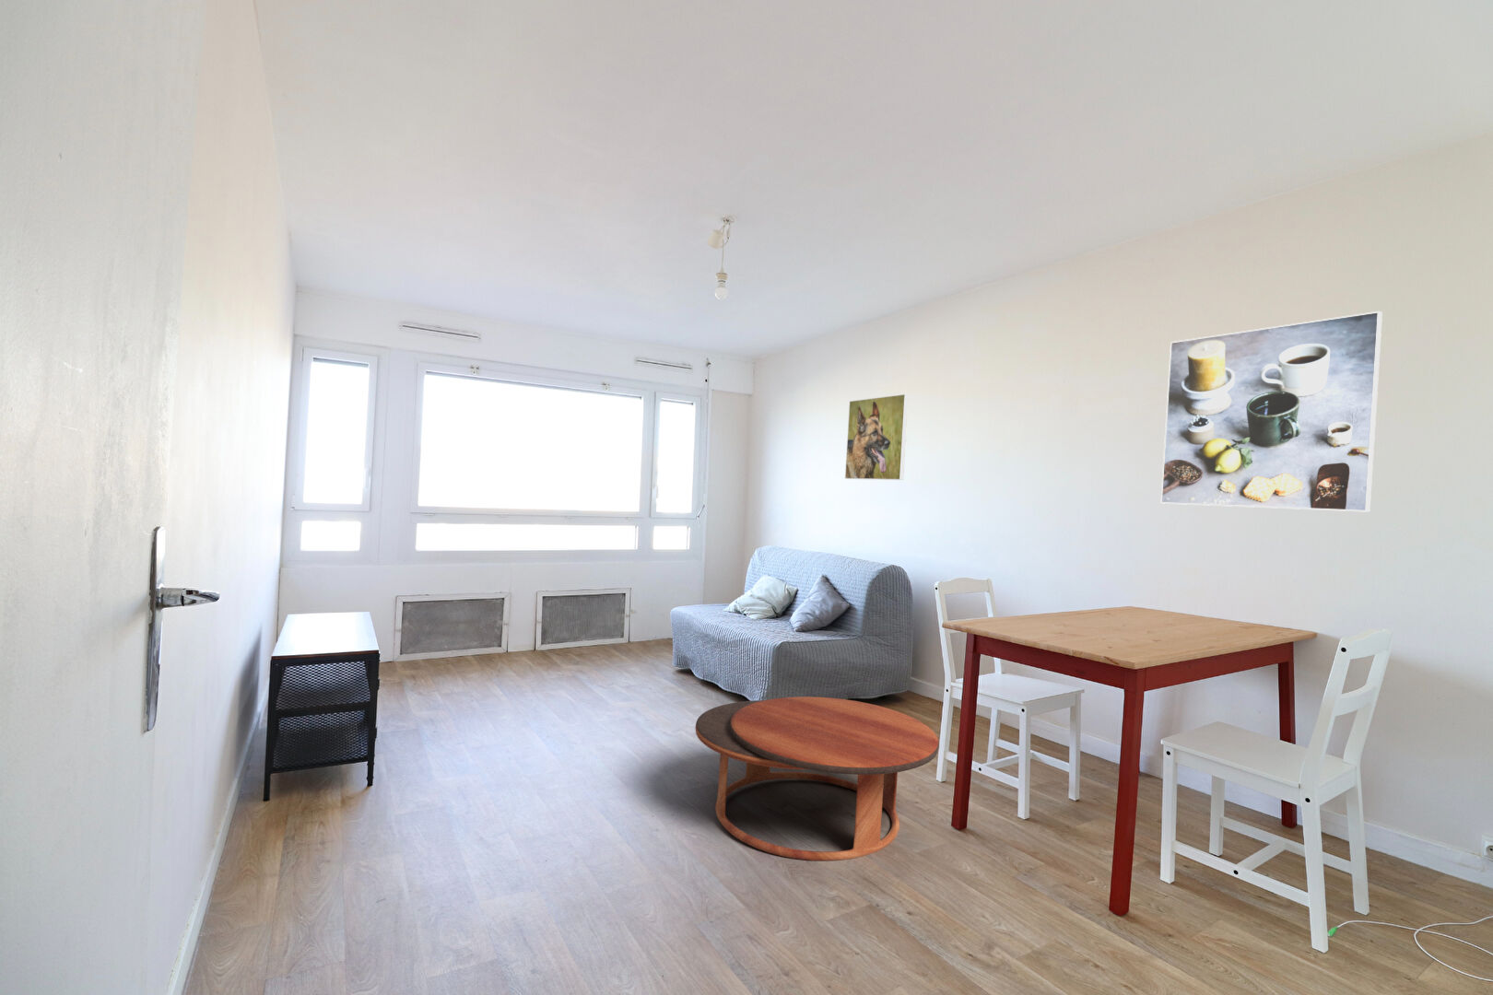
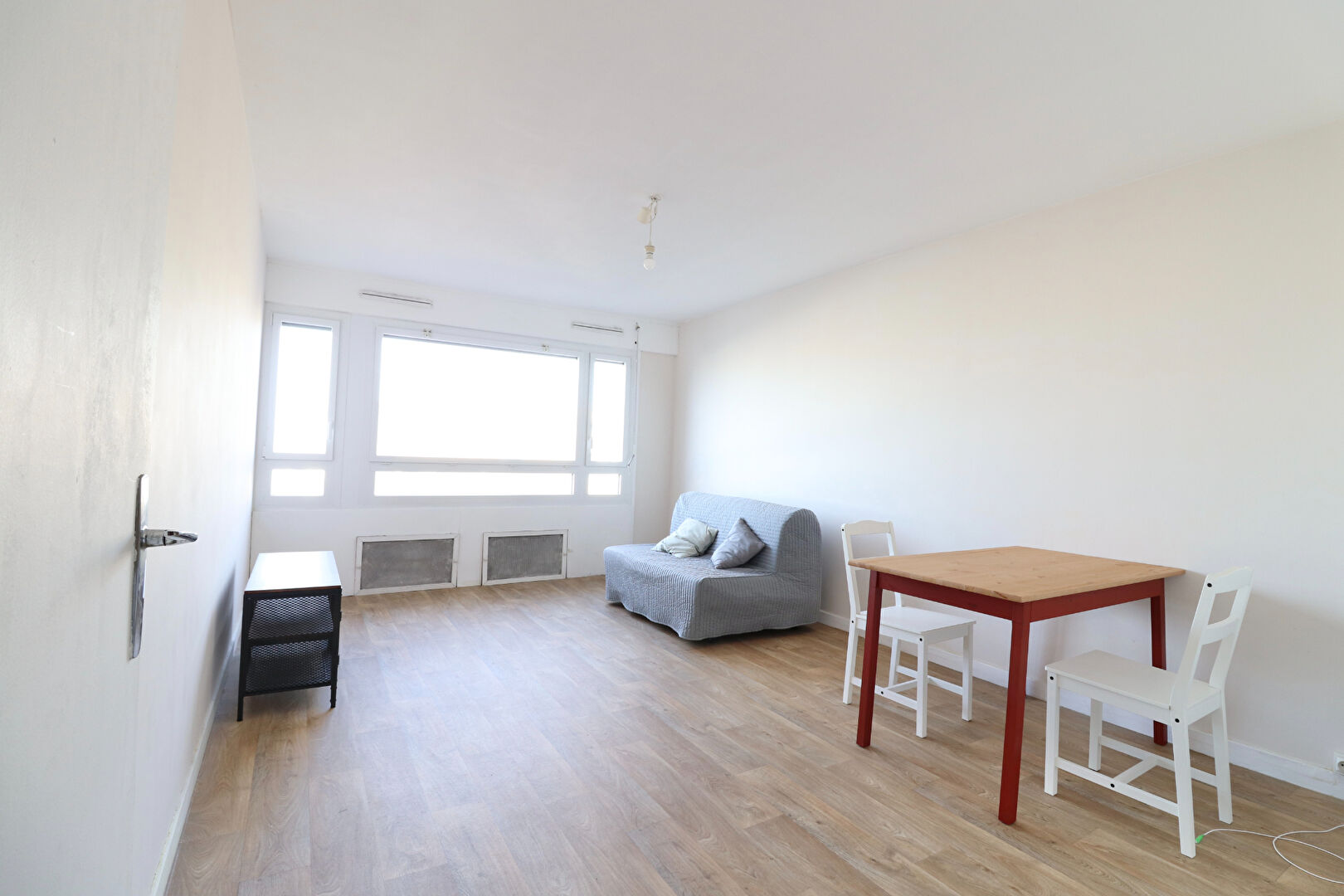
- coffee table (811, 768)
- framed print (1259, 418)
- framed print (874, 439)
